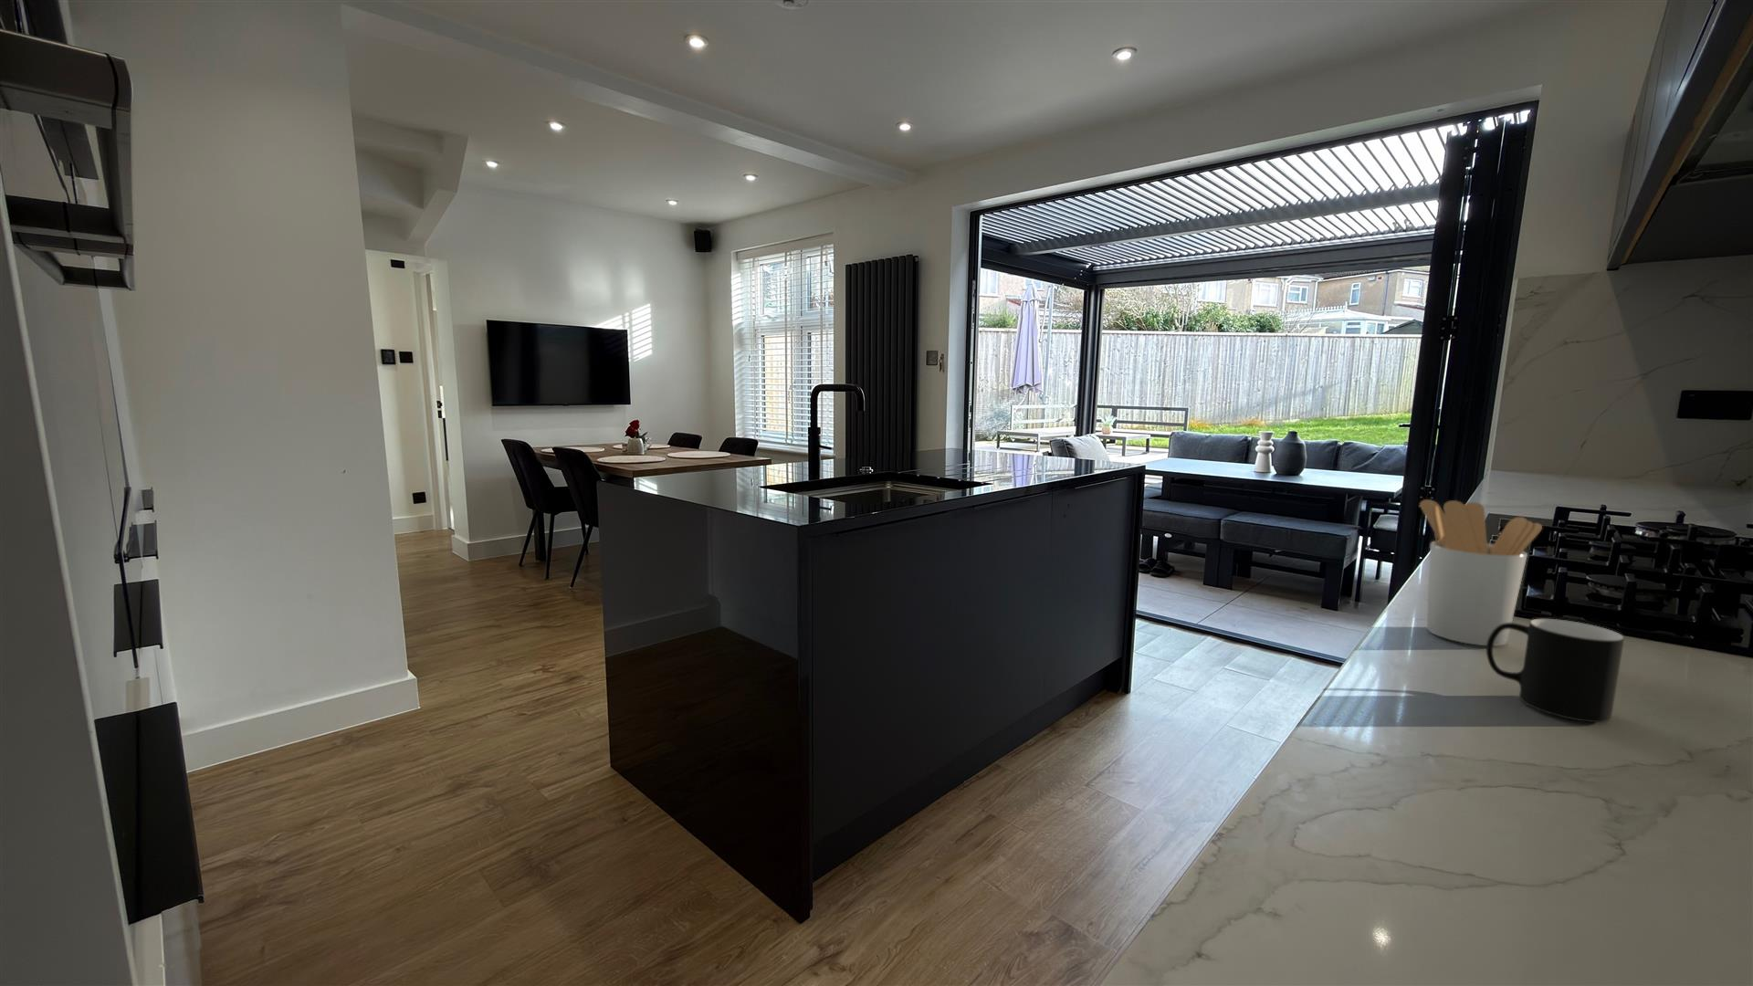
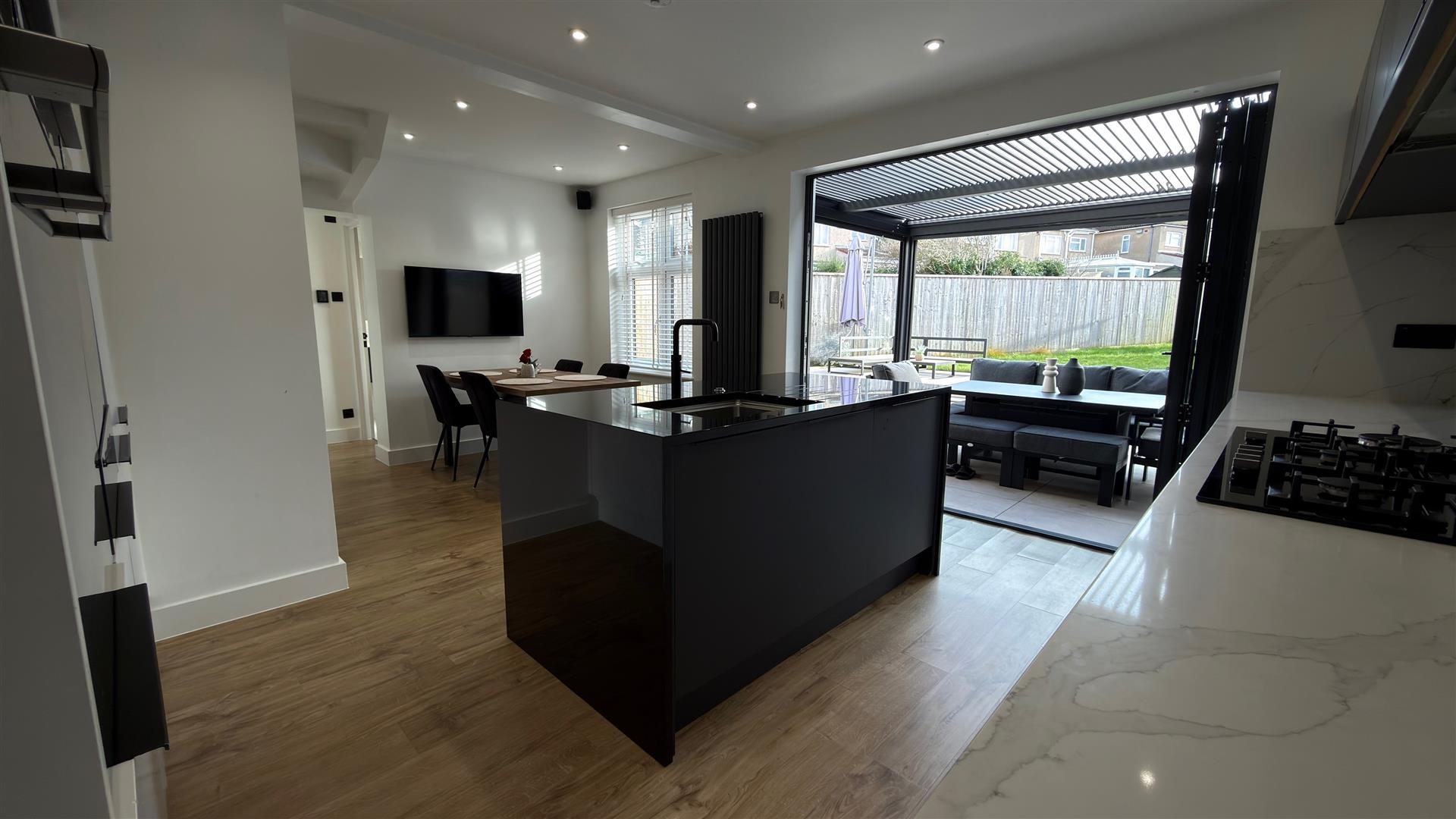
- utensil holder (1464, 565)
- cup (1548, 663)
